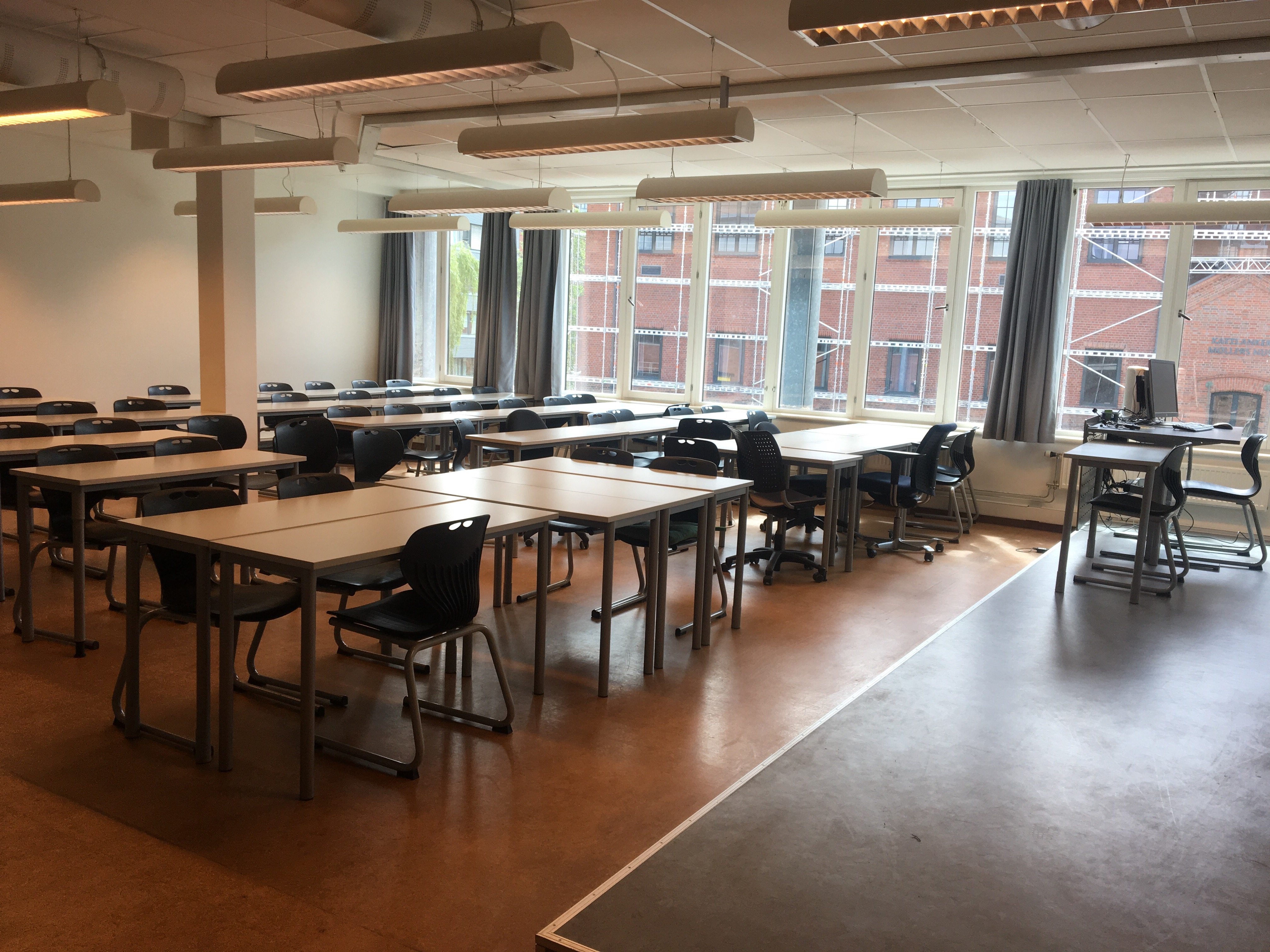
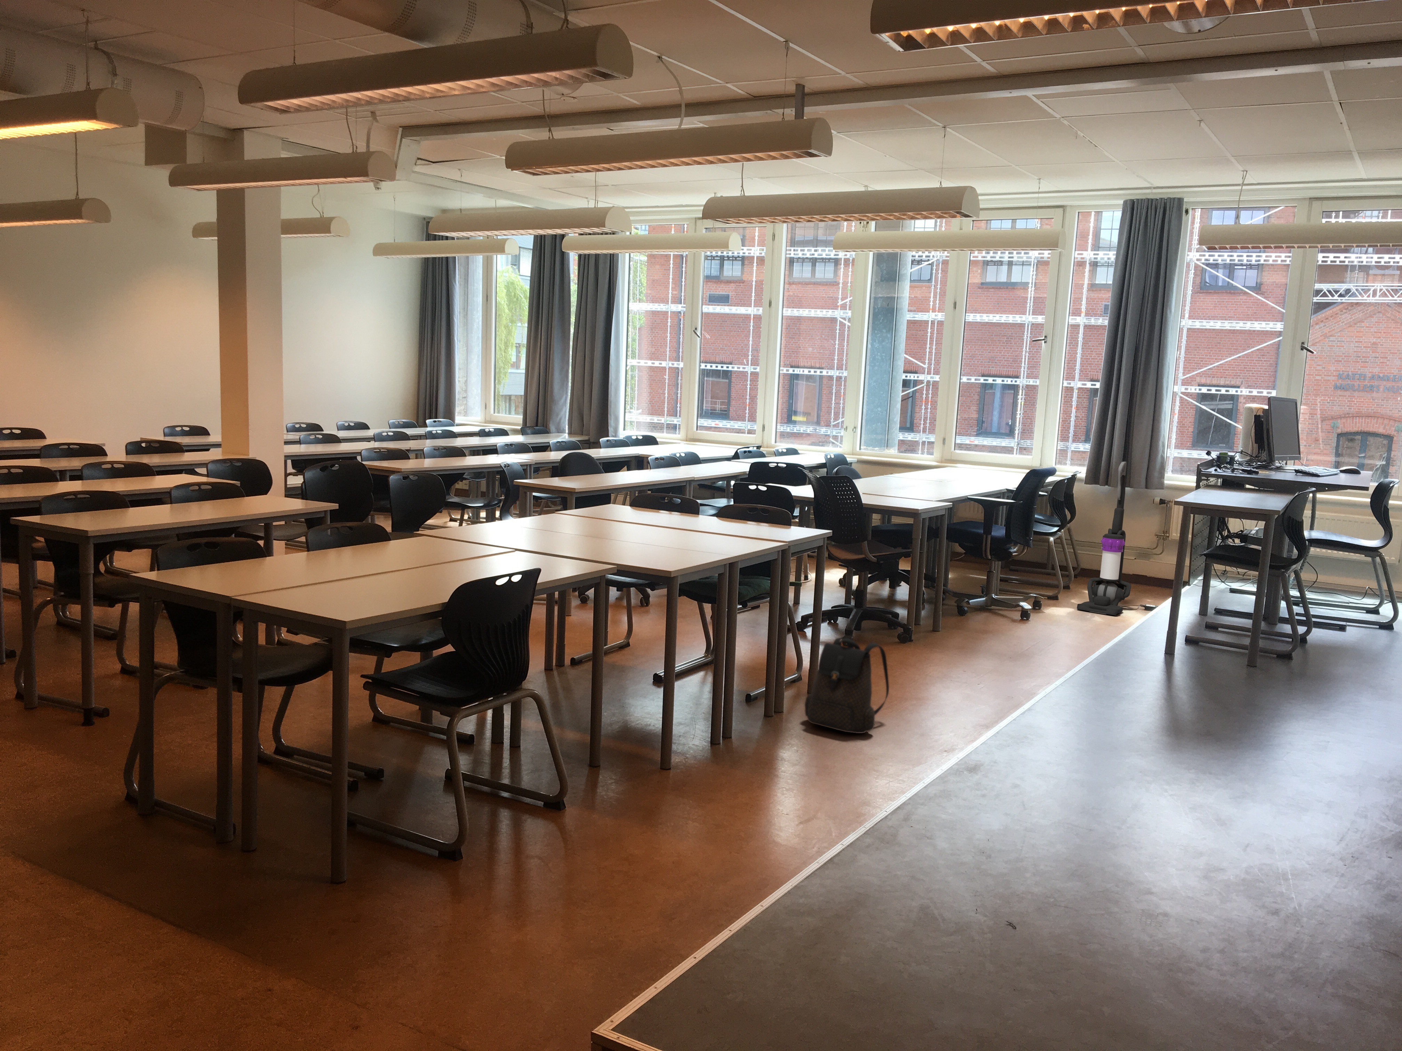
+ vacuum cleaner (1112, 535)
+ backpack (849, 681)
